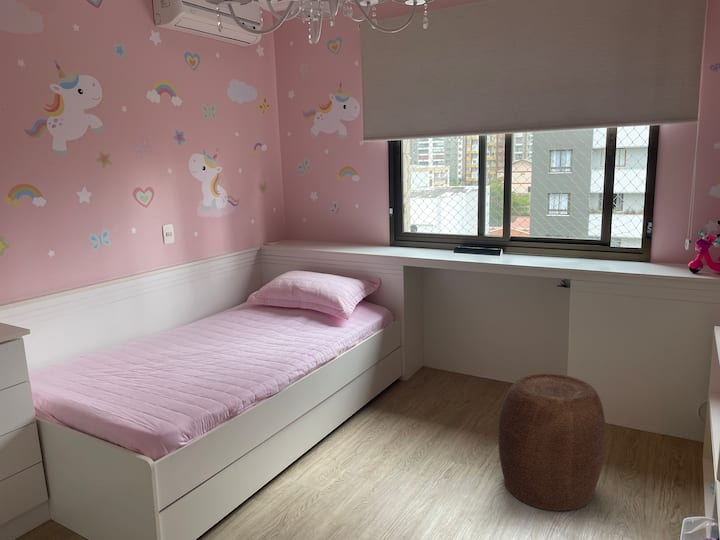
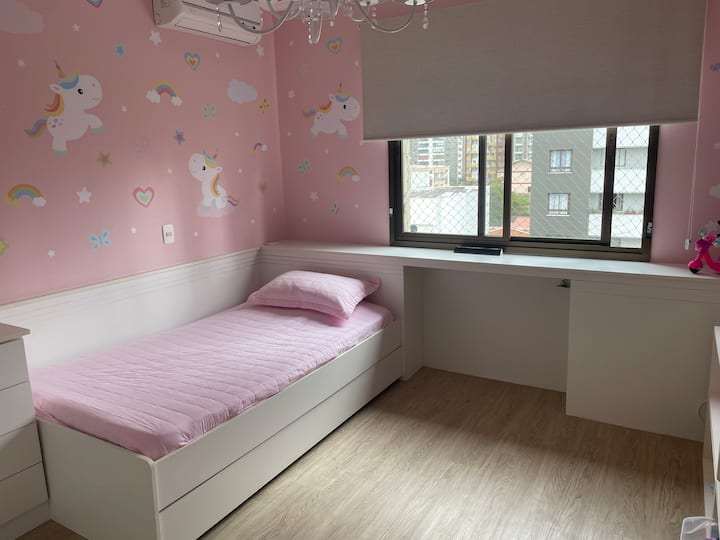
- stool (549, 436)
